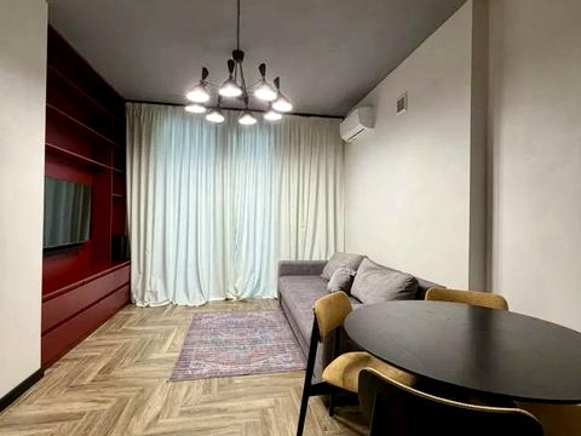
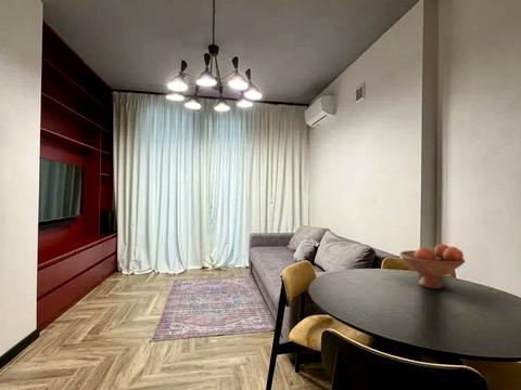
+ fruit bowl (430, 264)
